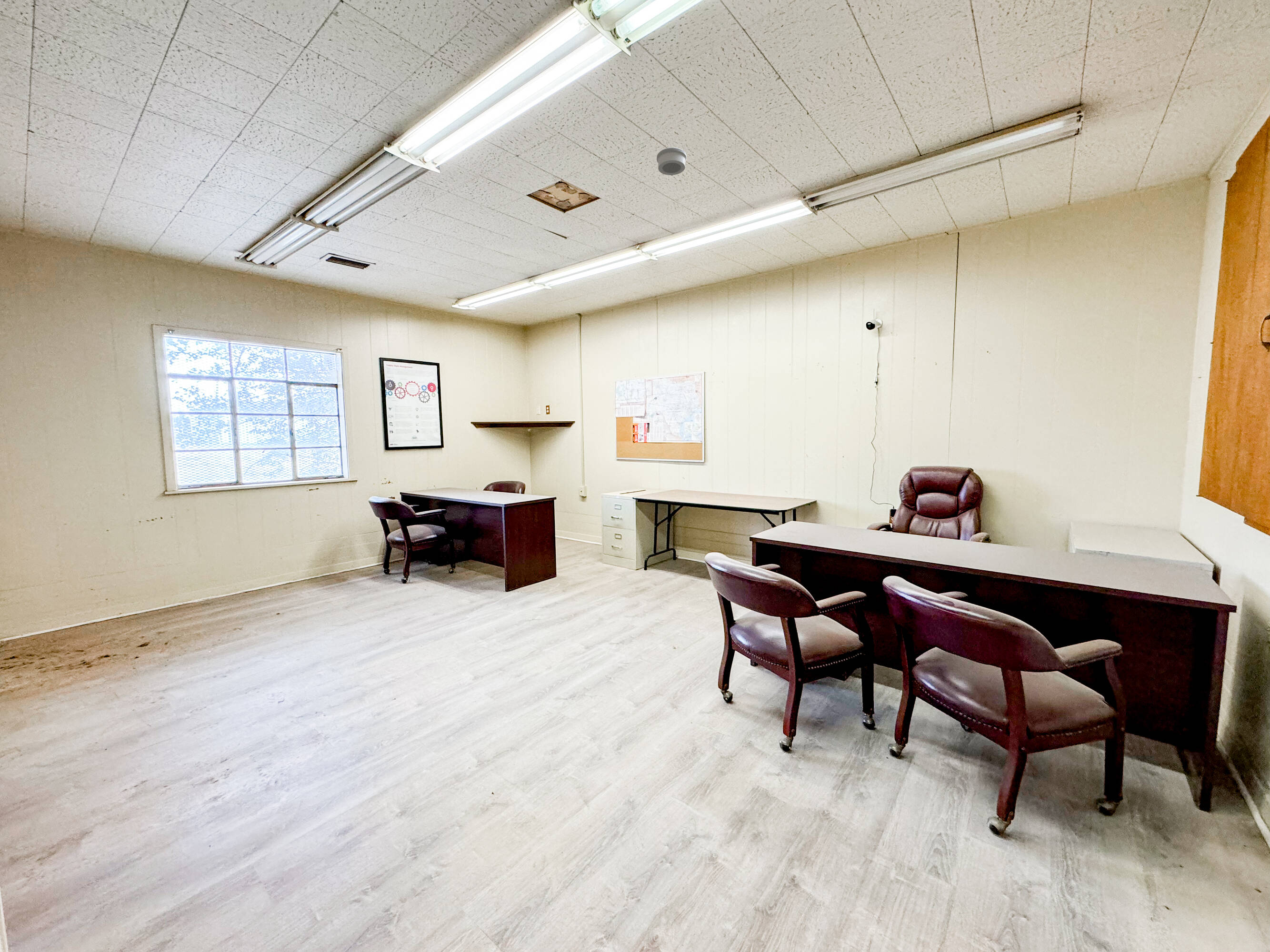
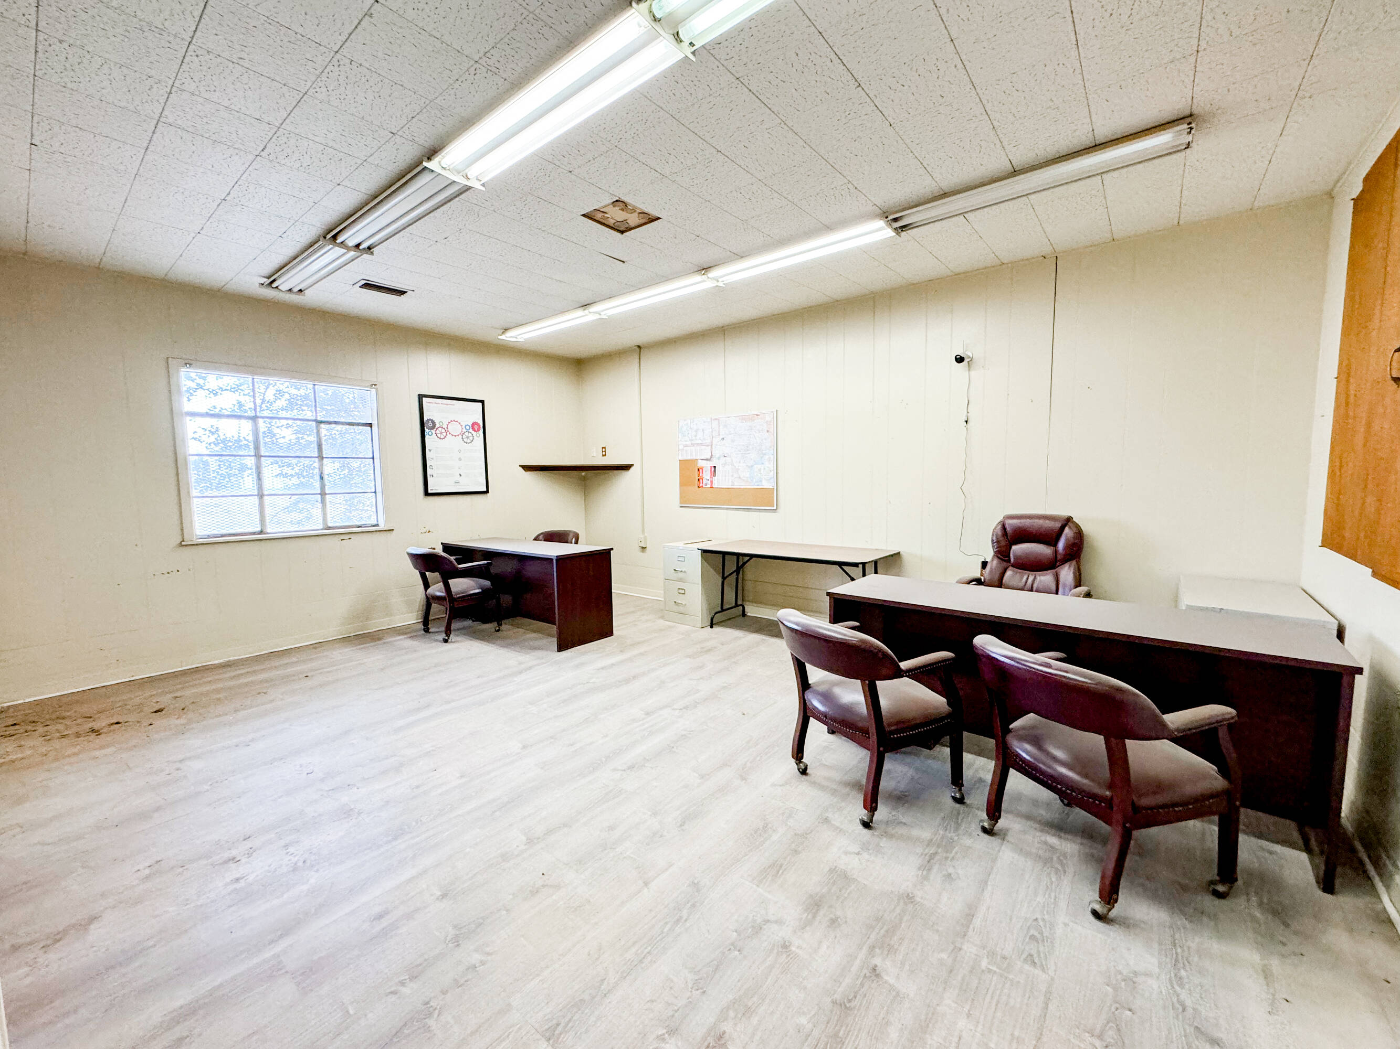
- smoke detector (671, 159)
